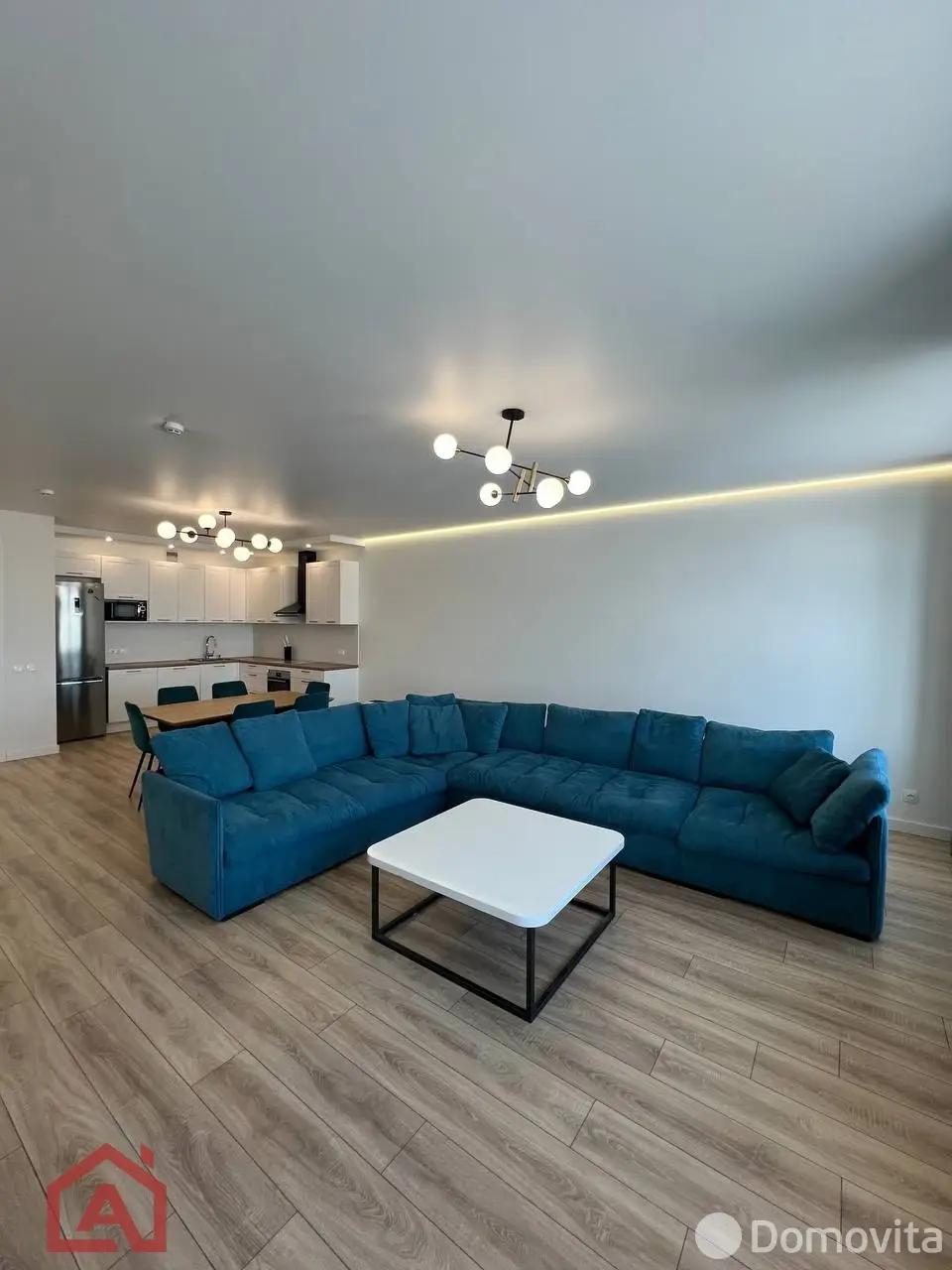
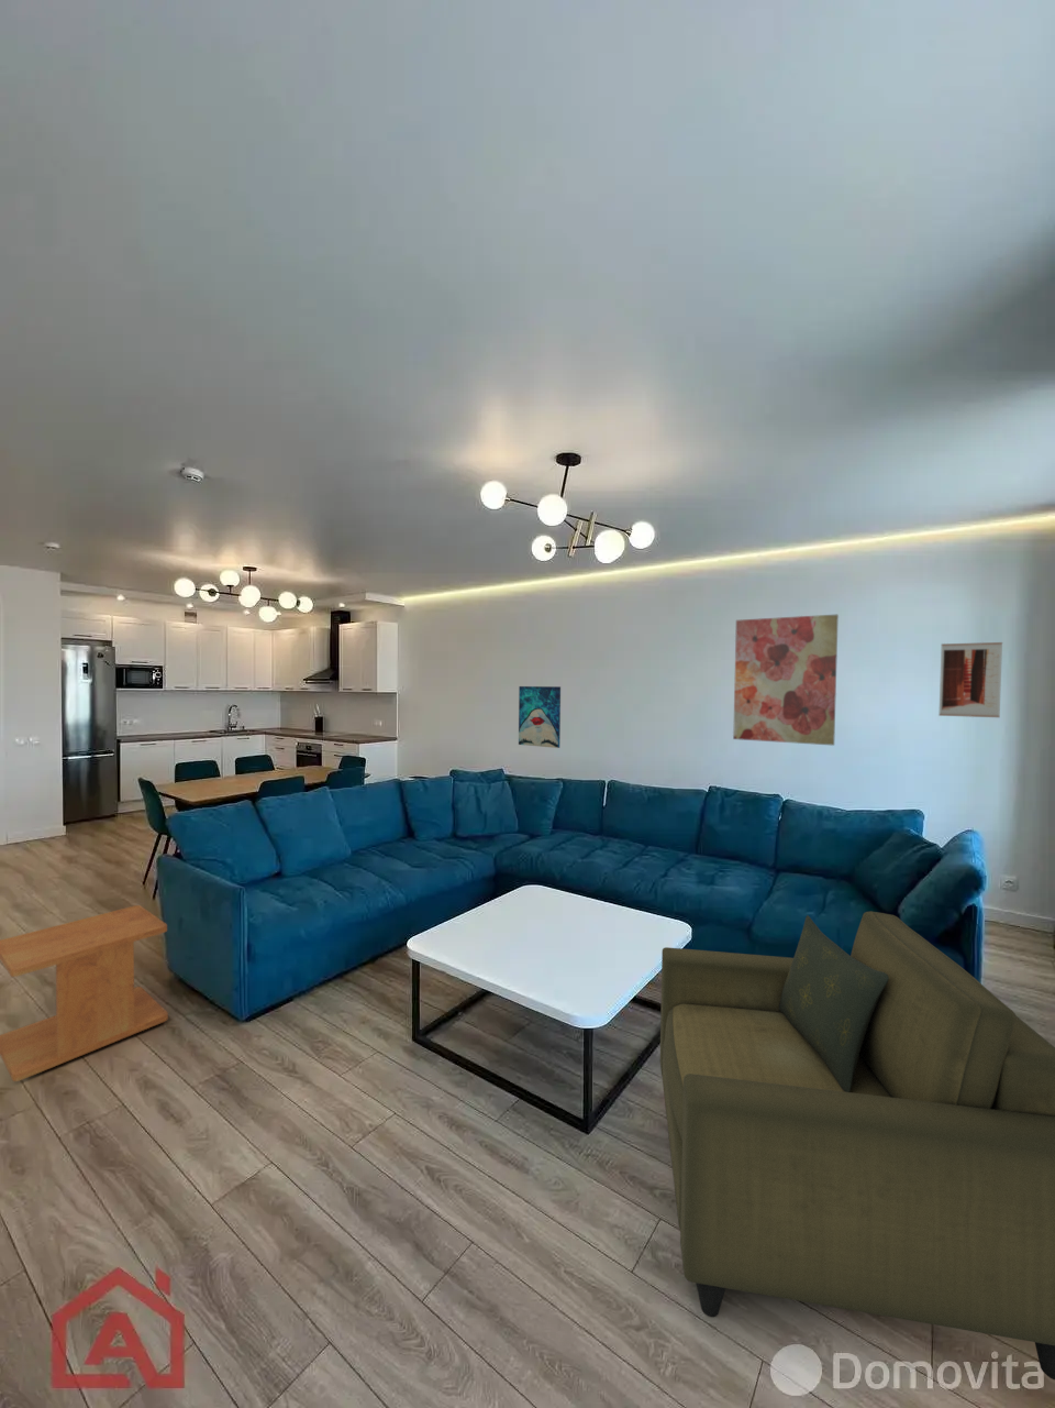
+ wall art (539, 716)
+ wall art (970, 680)
+ armchair (821, 1074)
+ side table (83, 983)
+ wall art (782, 680)
